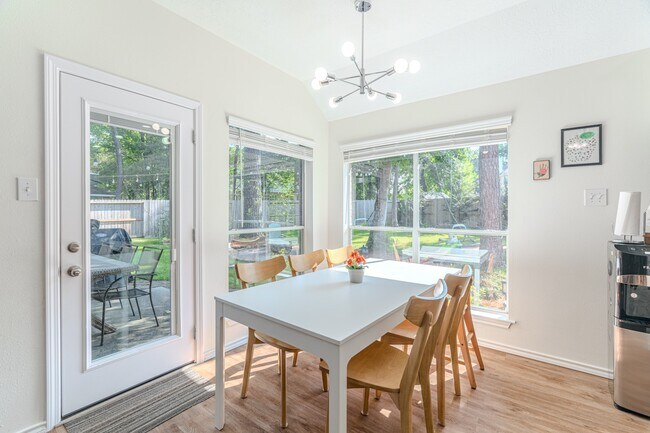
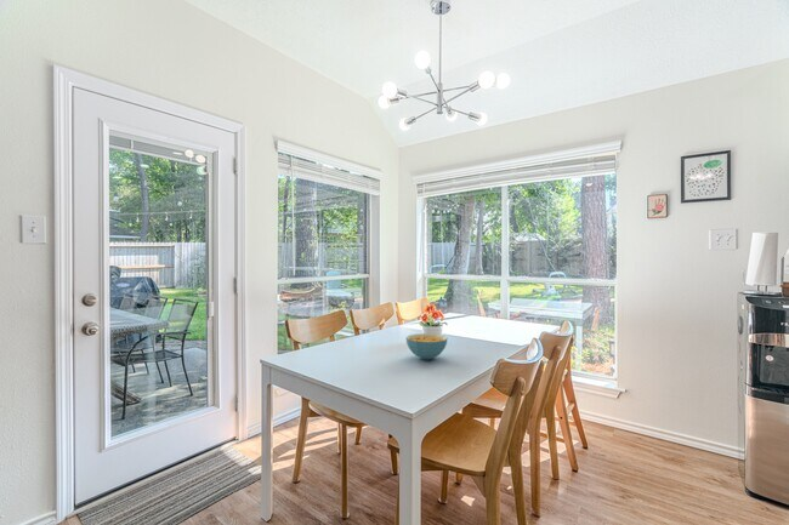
+ cereal bowl (426, 347)
